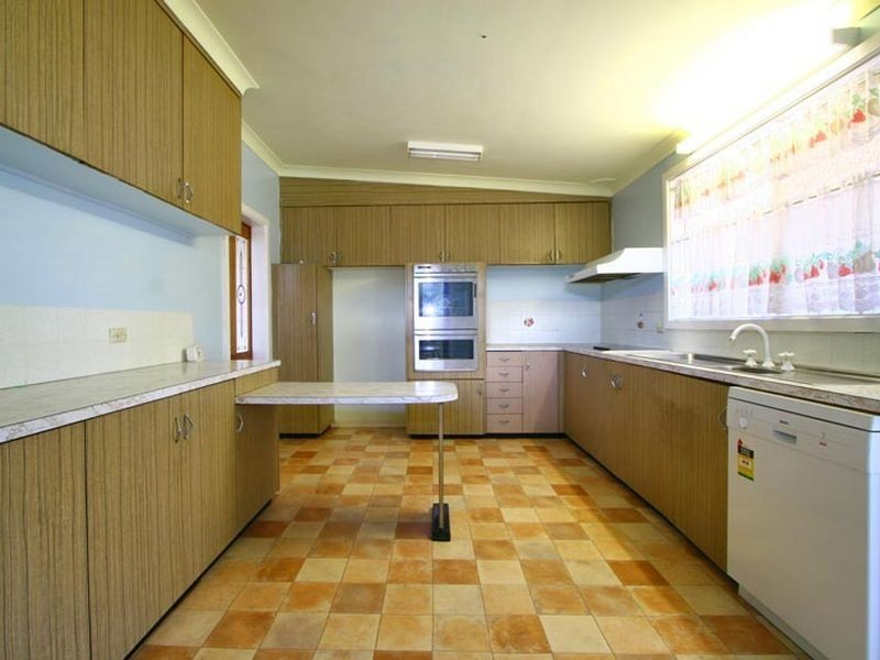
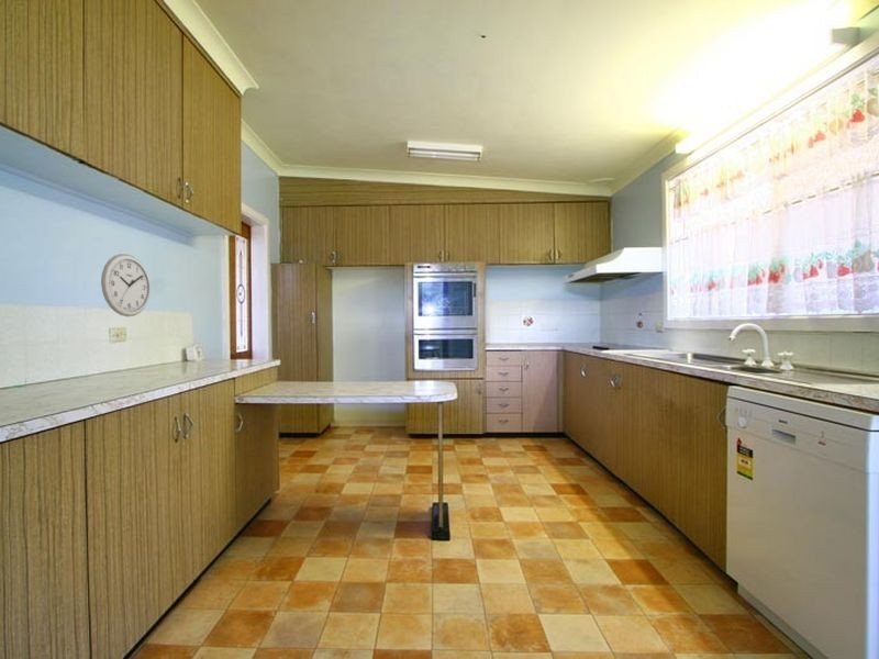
+ wall clock (129, 284)
